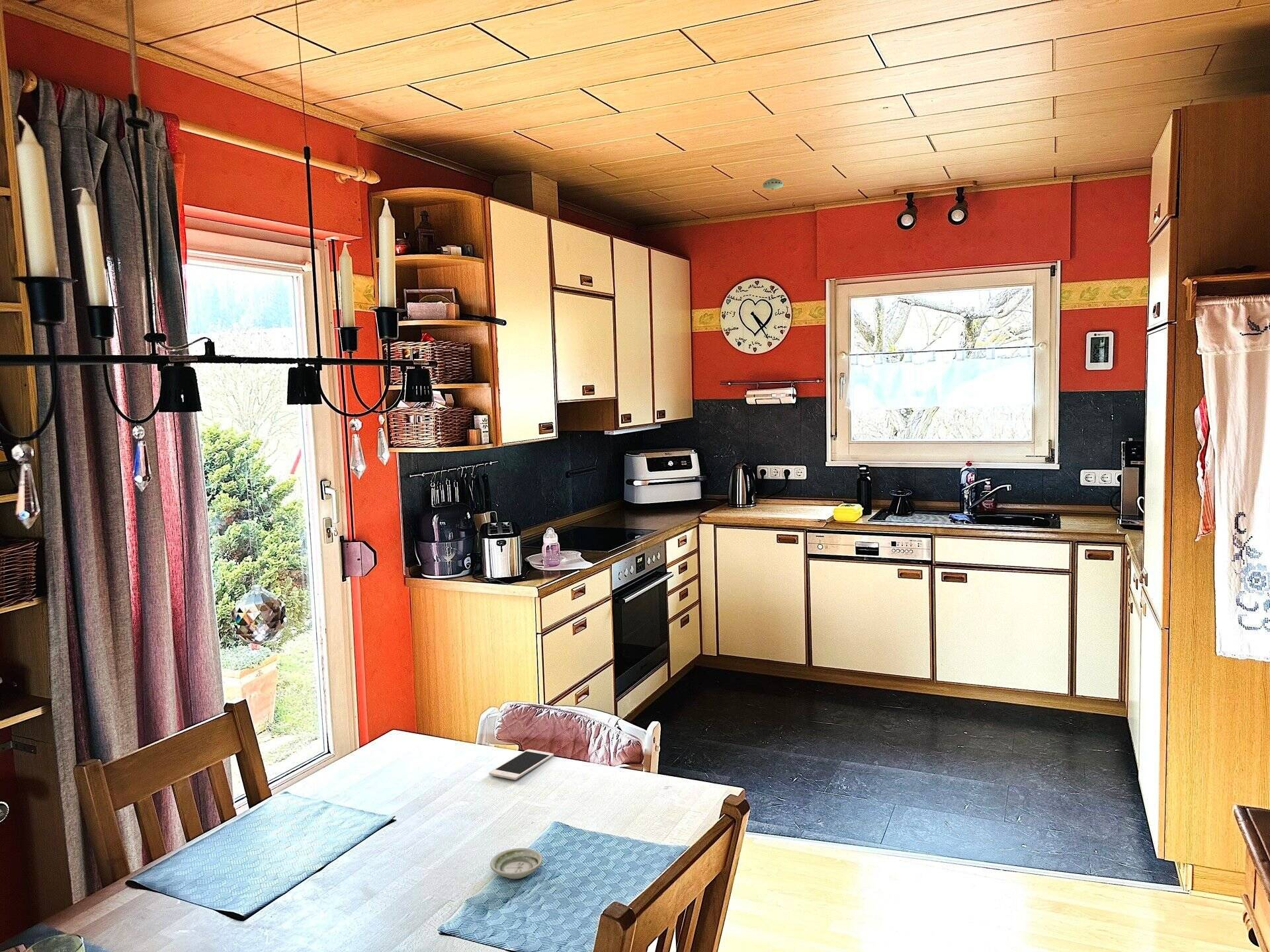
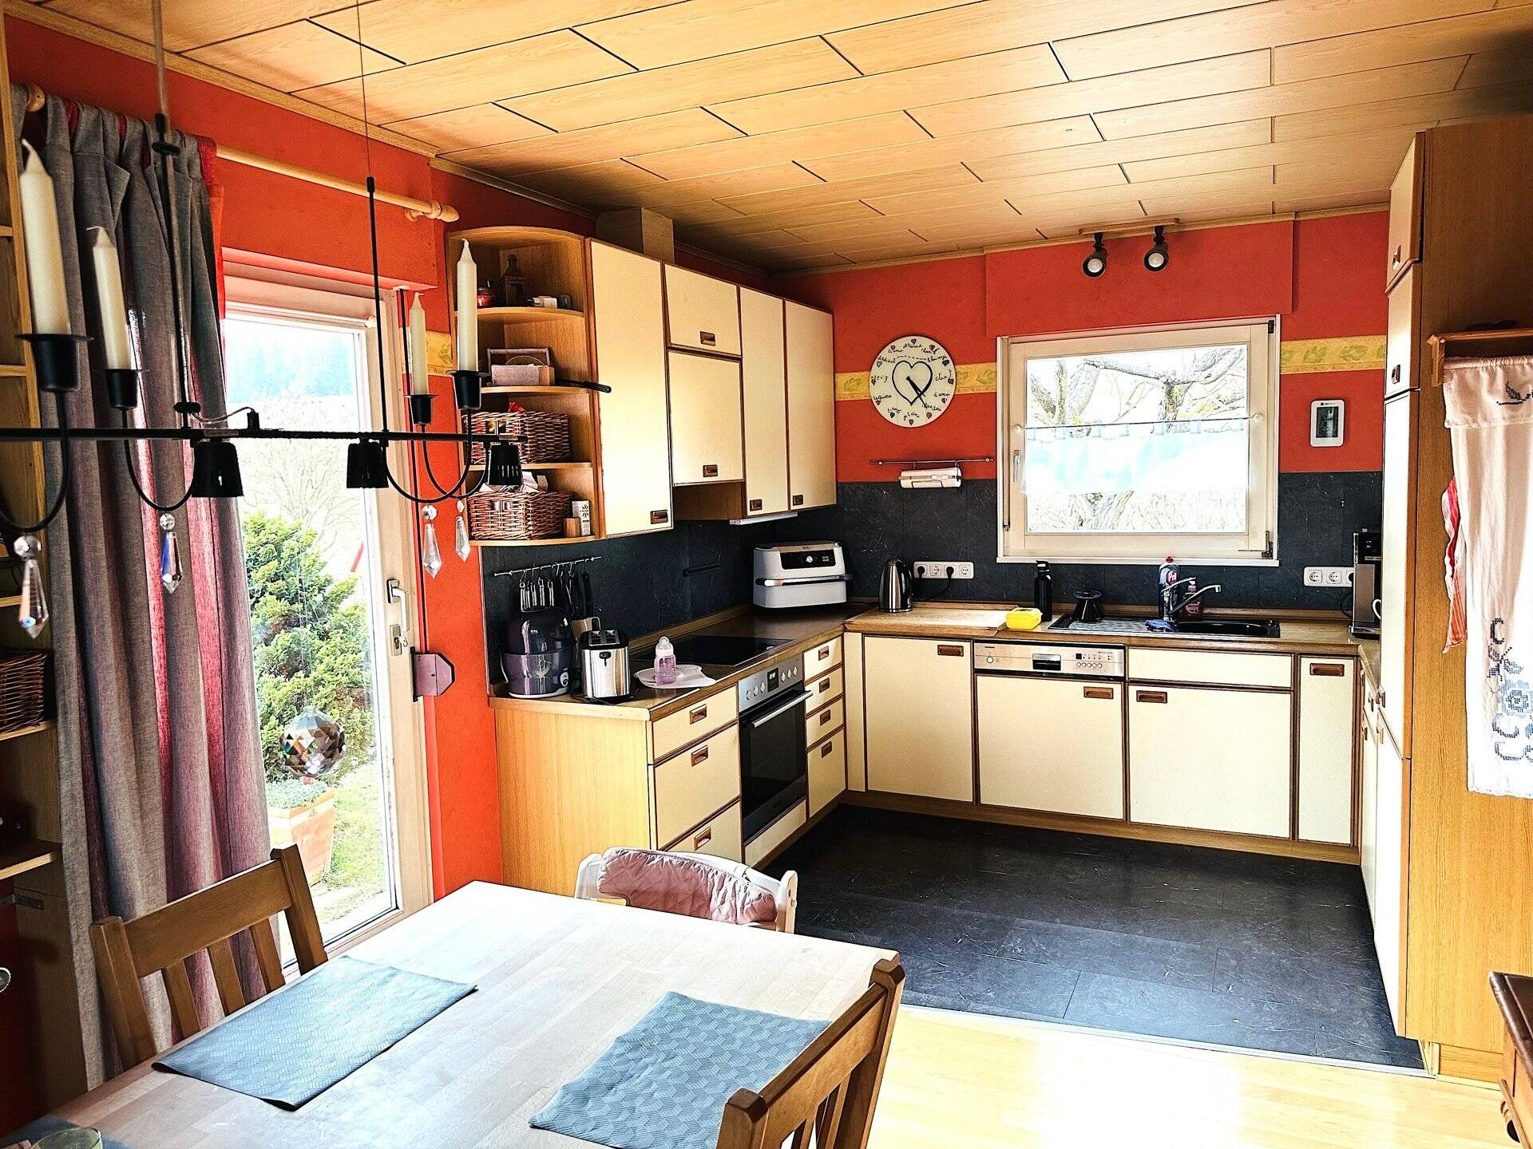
- cell phone (522, 764)
- saucer (517, 866)
- smoke detector (773, 184)
